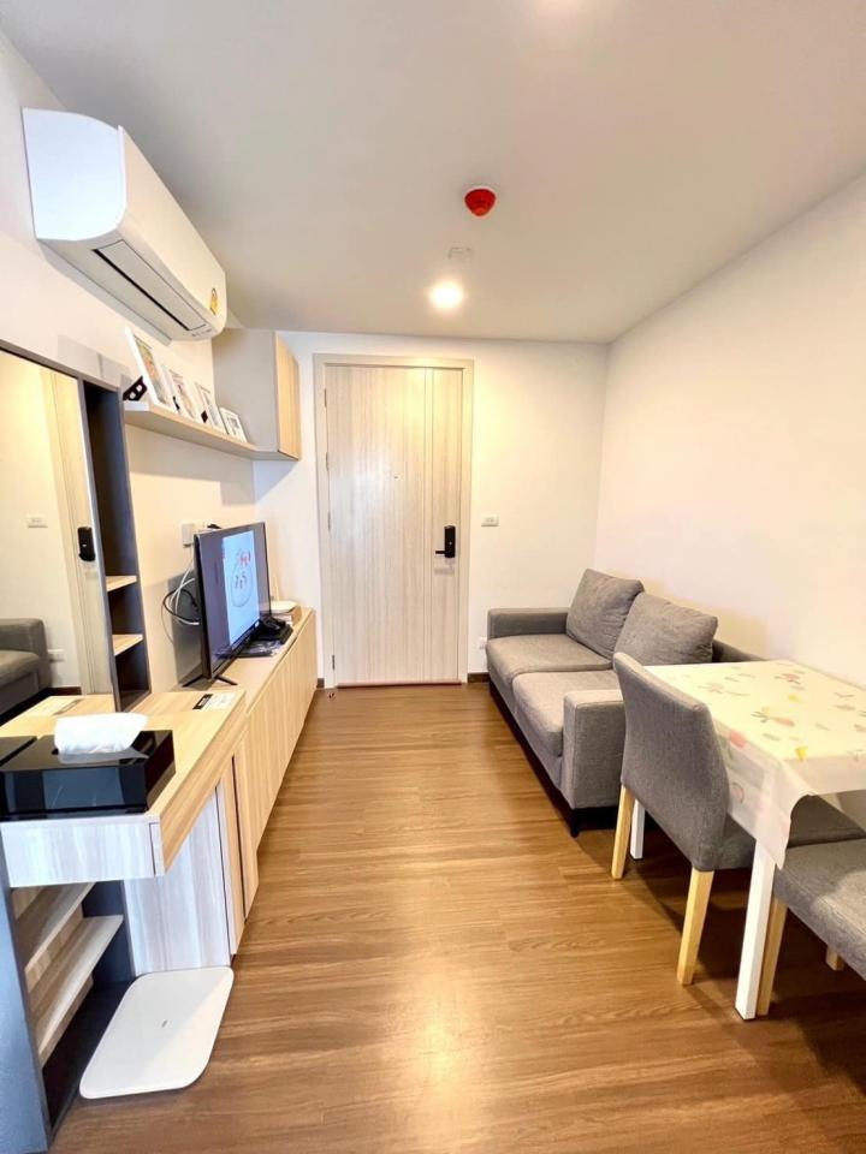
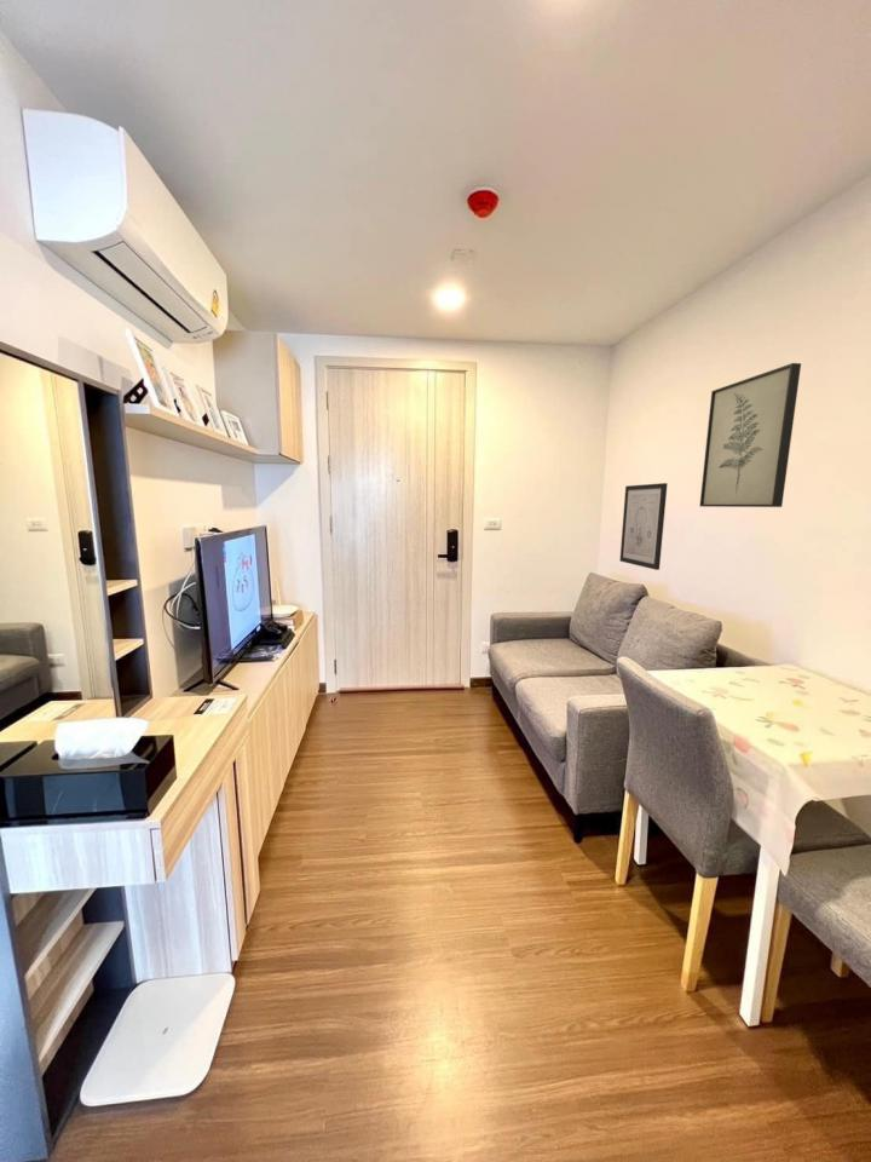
+ wall art (641, 525)
+ wall art (743, 443)
